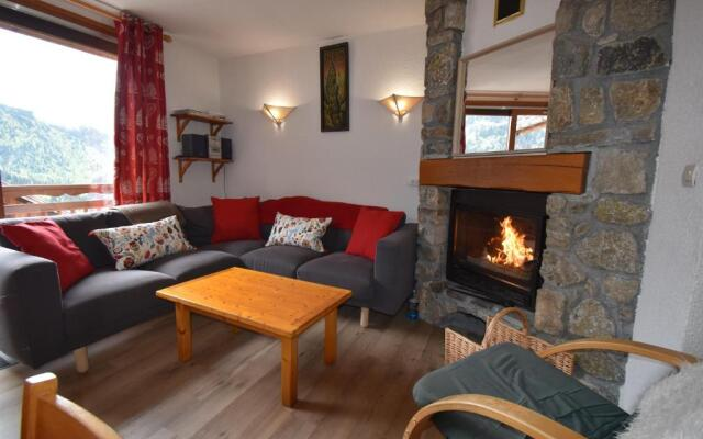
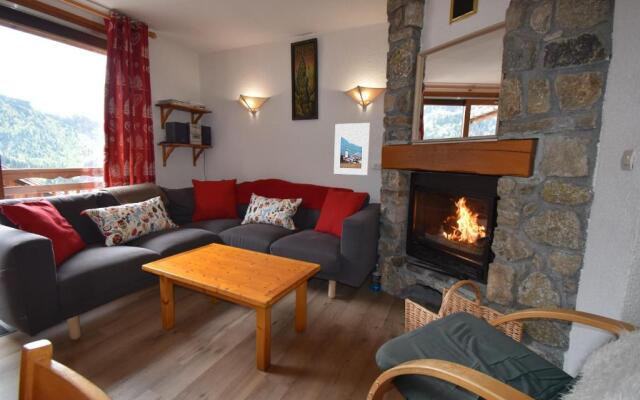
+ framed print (351, 149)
